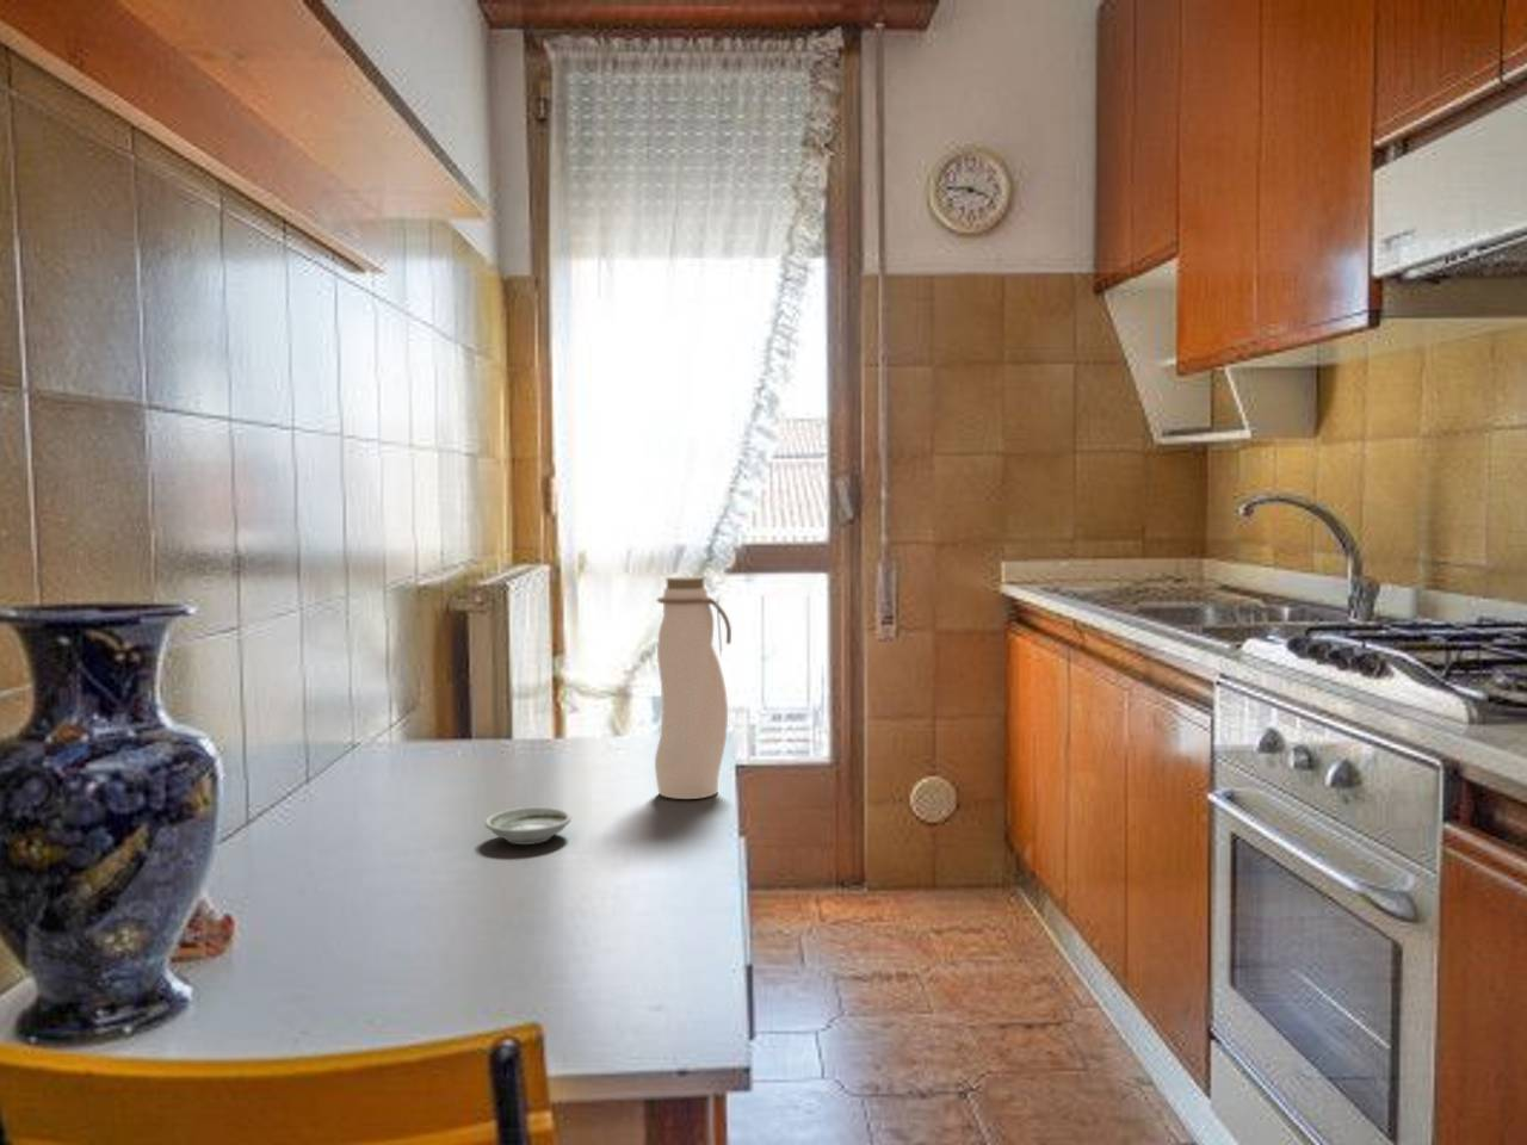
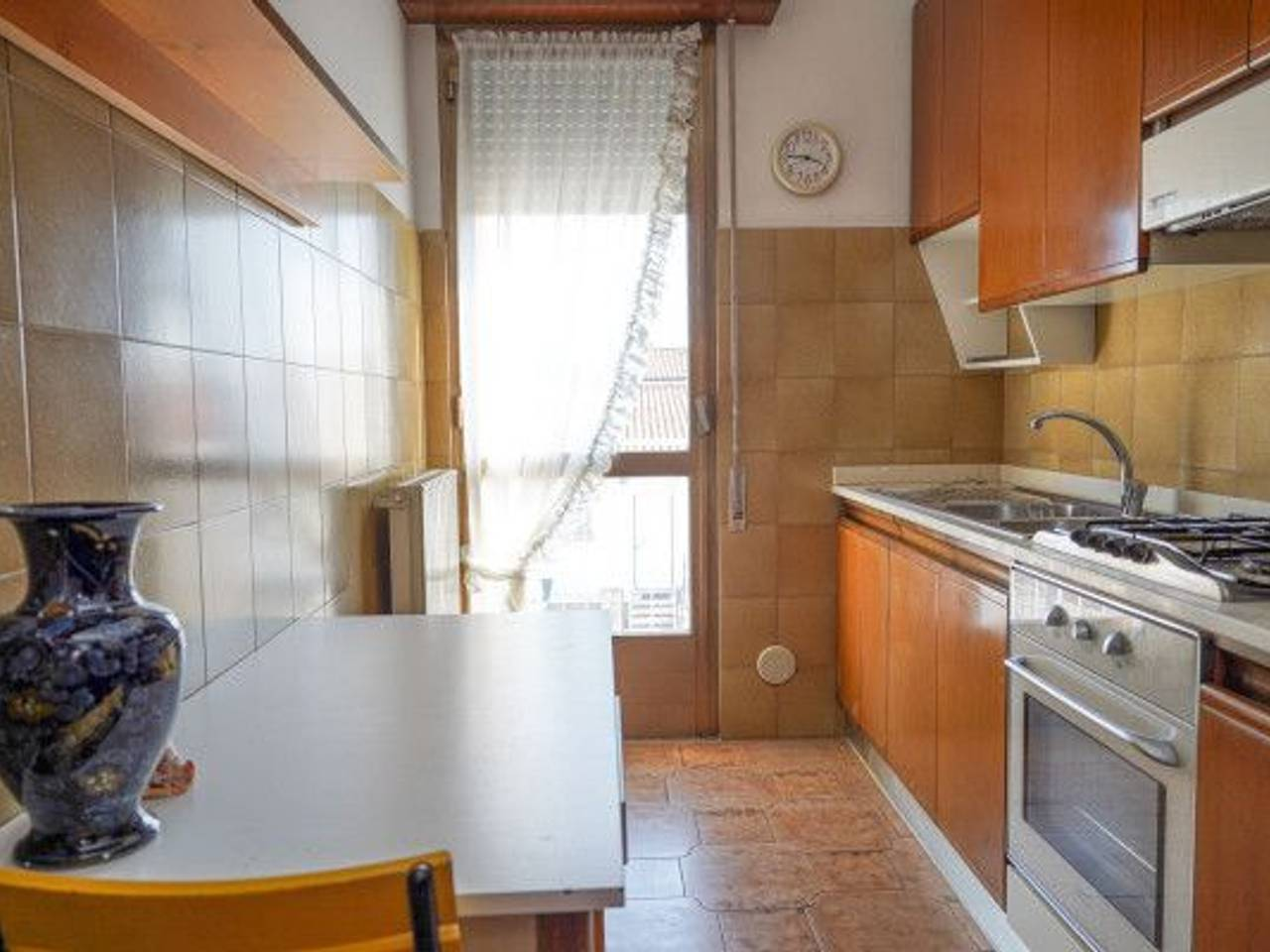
- saucer (529, 827)
- water bottle (691, 684)
